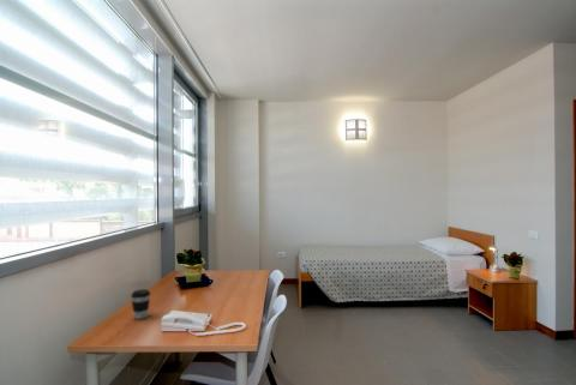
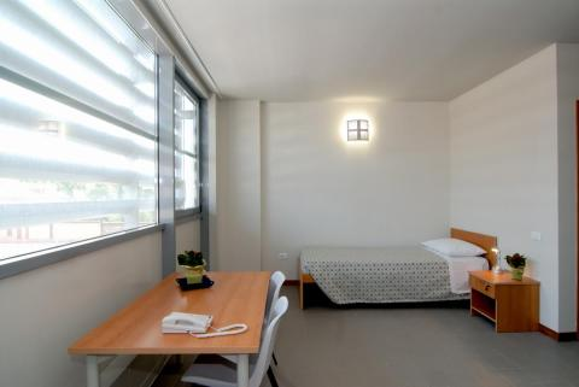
- coffee cup (140, 303)
